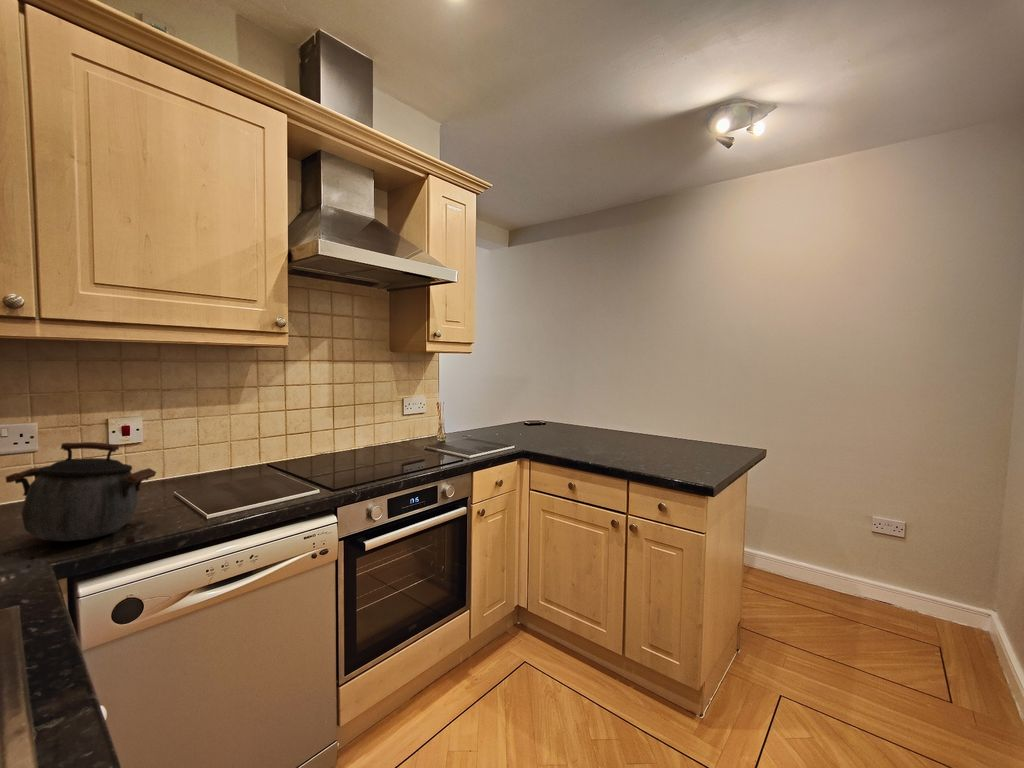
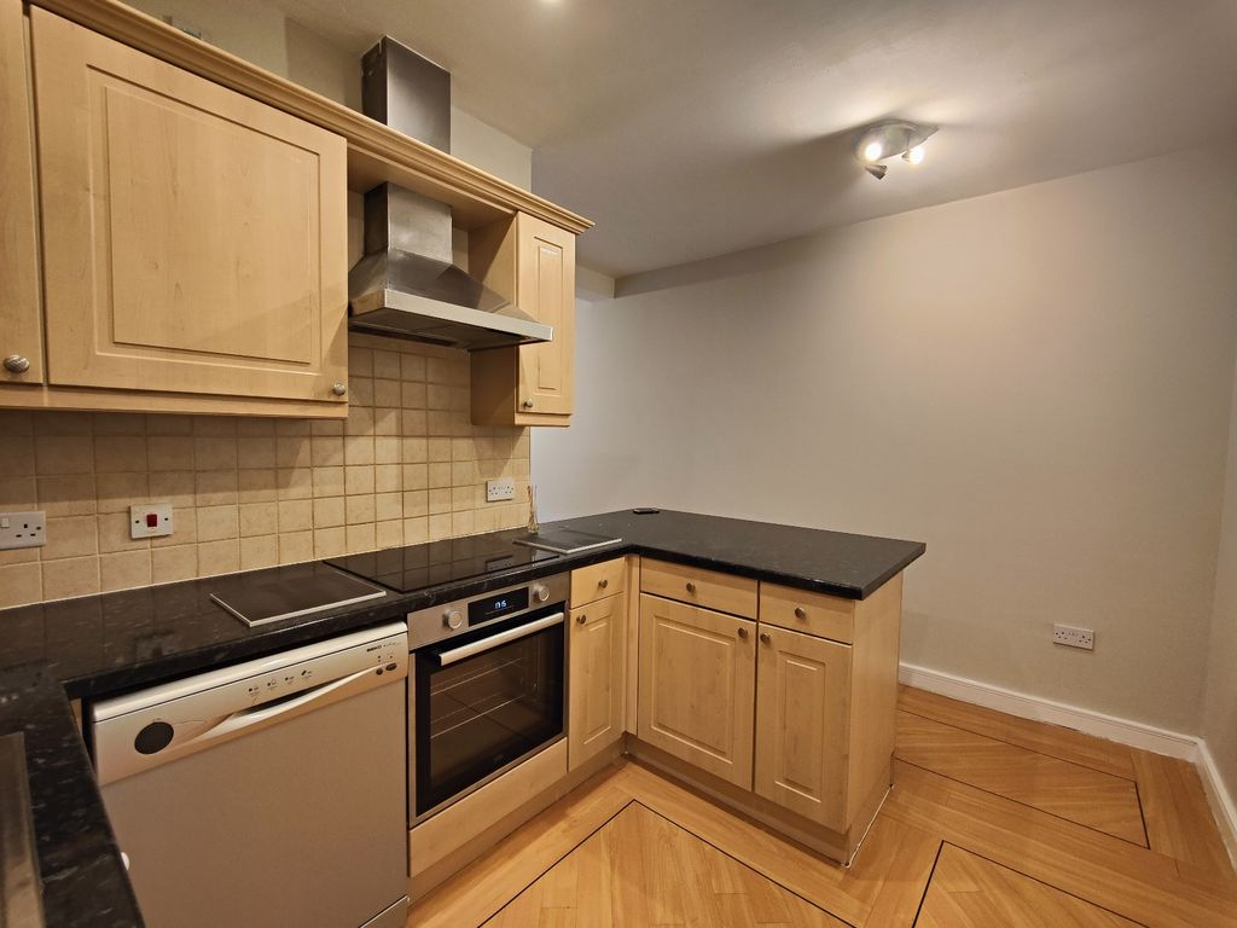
- kettle (86, 489)
